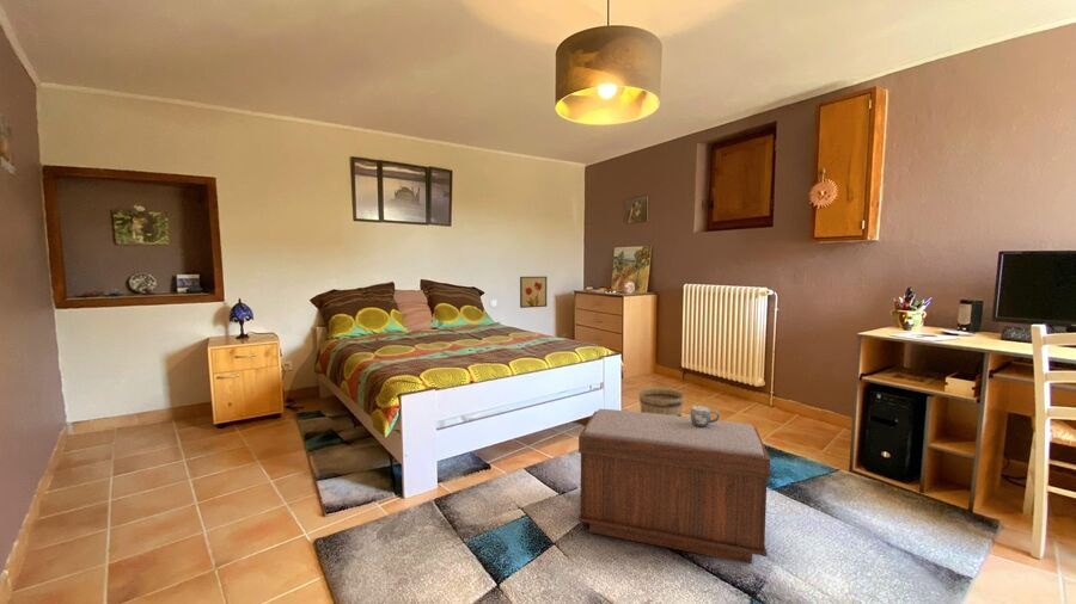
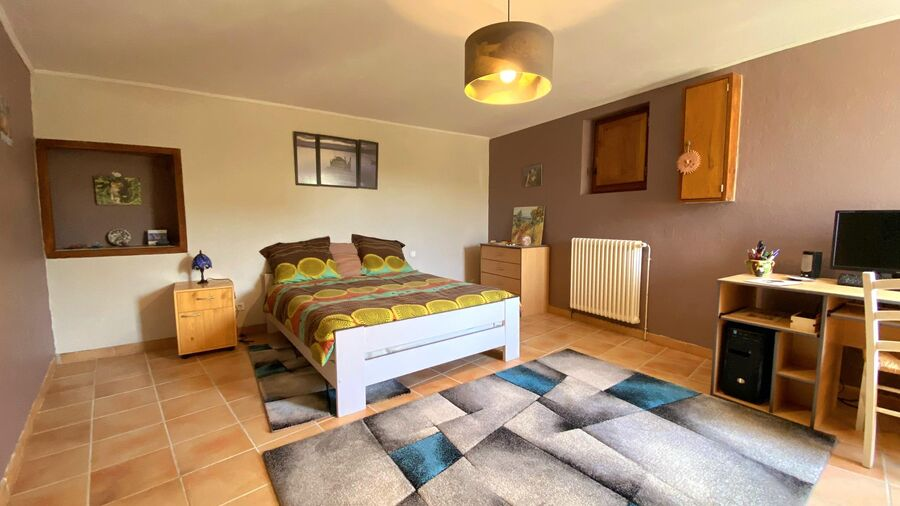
- basket (660, 413)
- wall art (533, 291)
- bench (668, 475)
- mug (704, 417)
